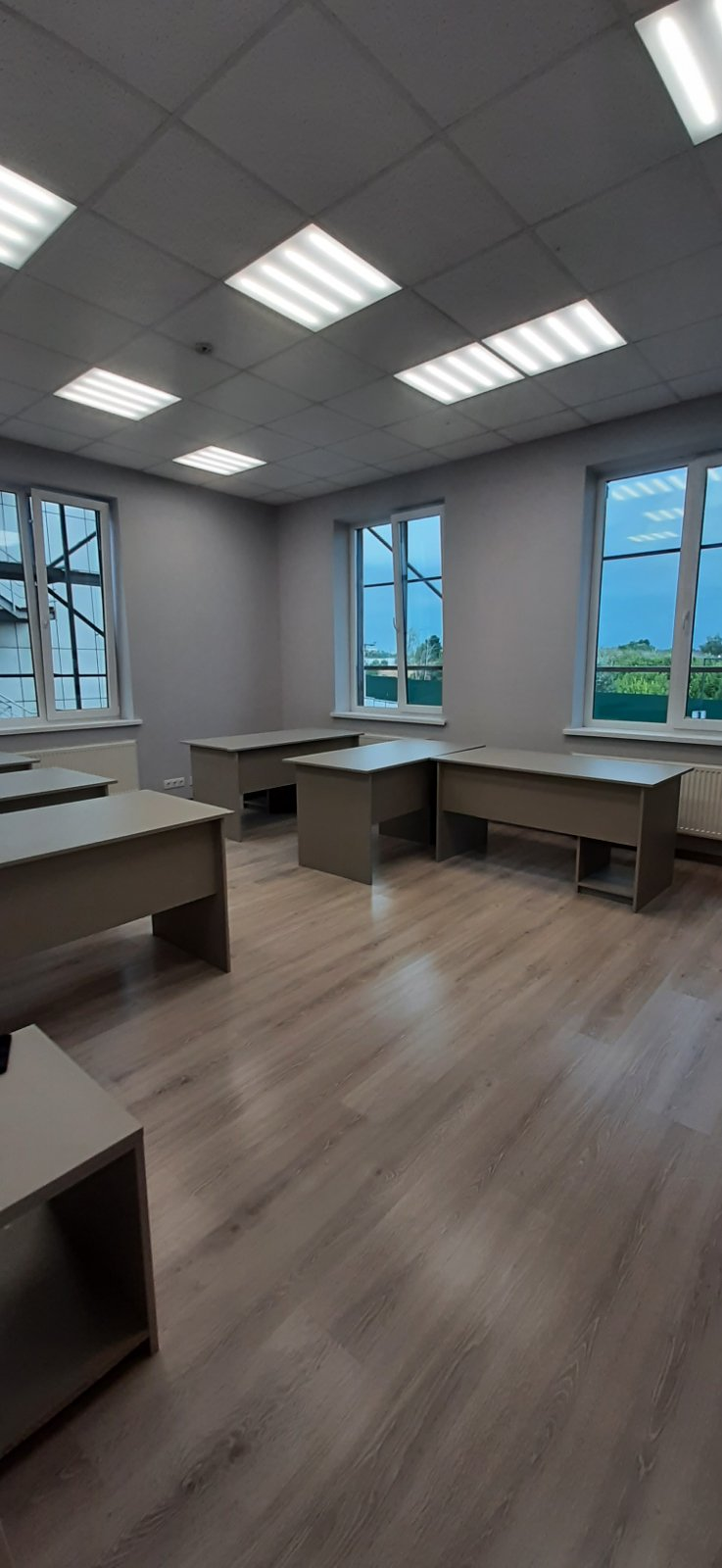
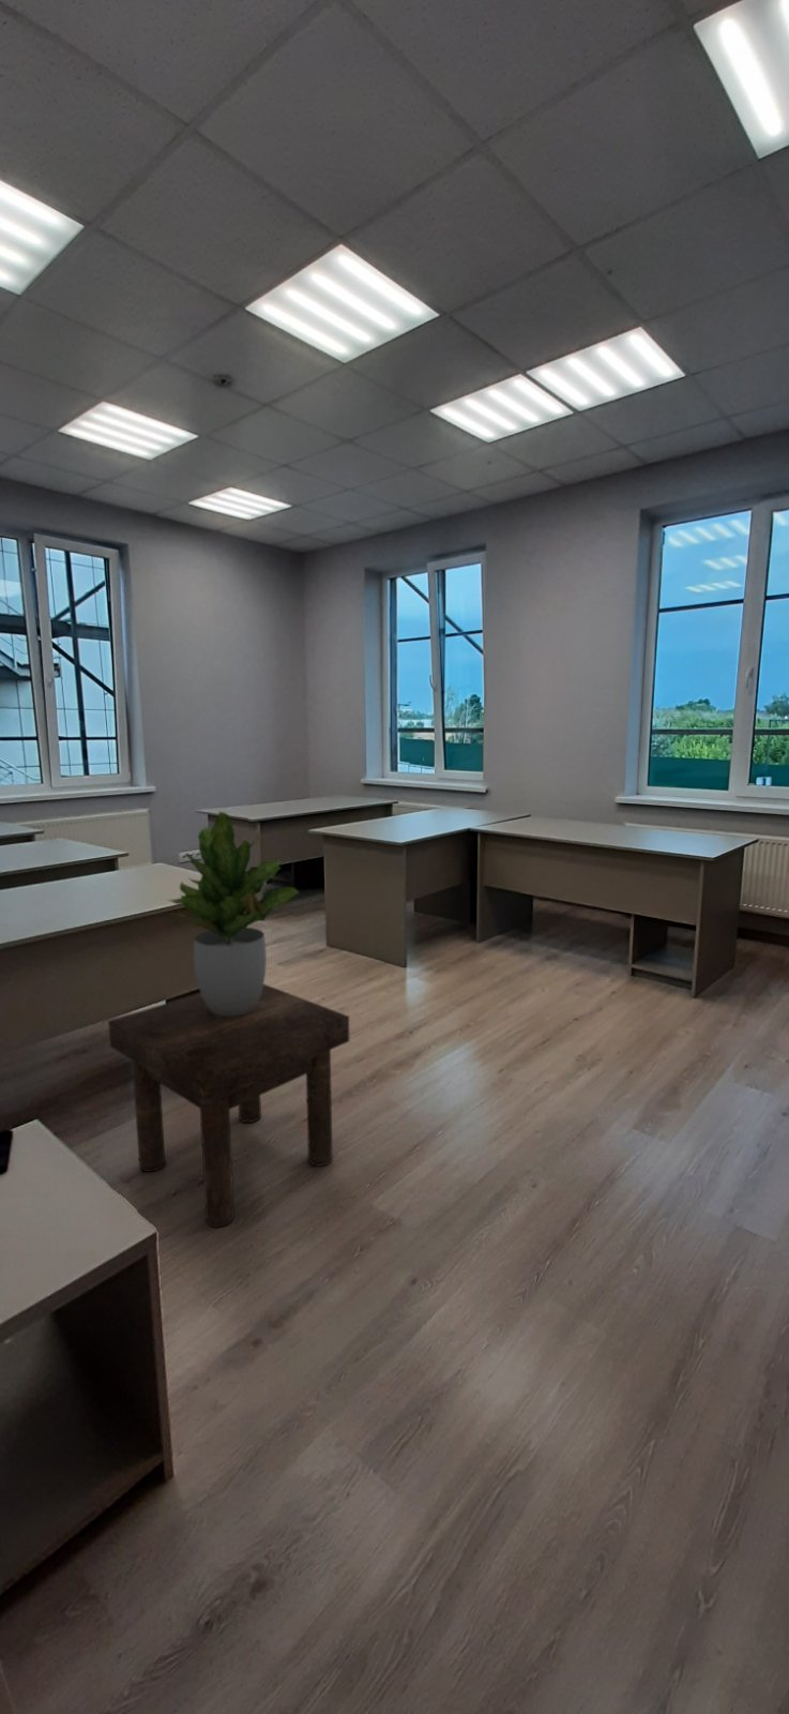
+ stool (233, 1091)
+ potted plant (229, 913)
